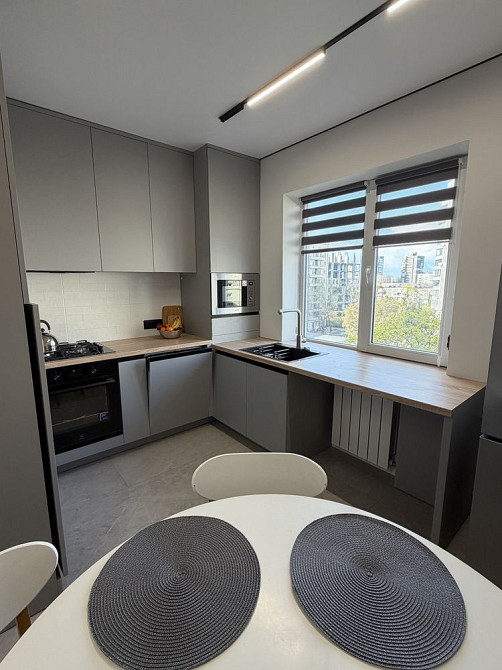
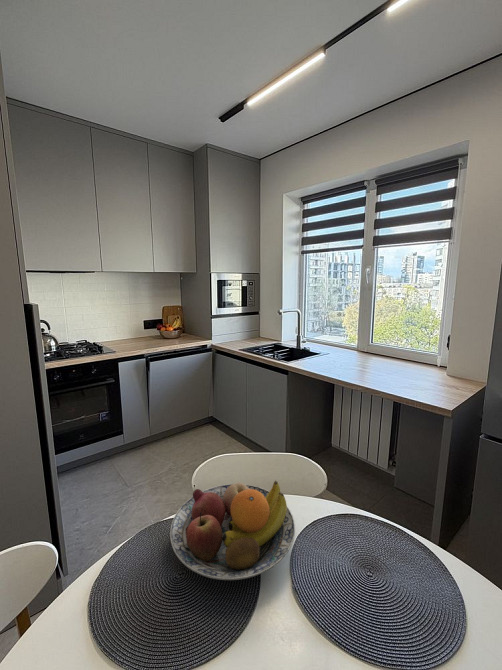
+ fruit bowl (233, 517)
